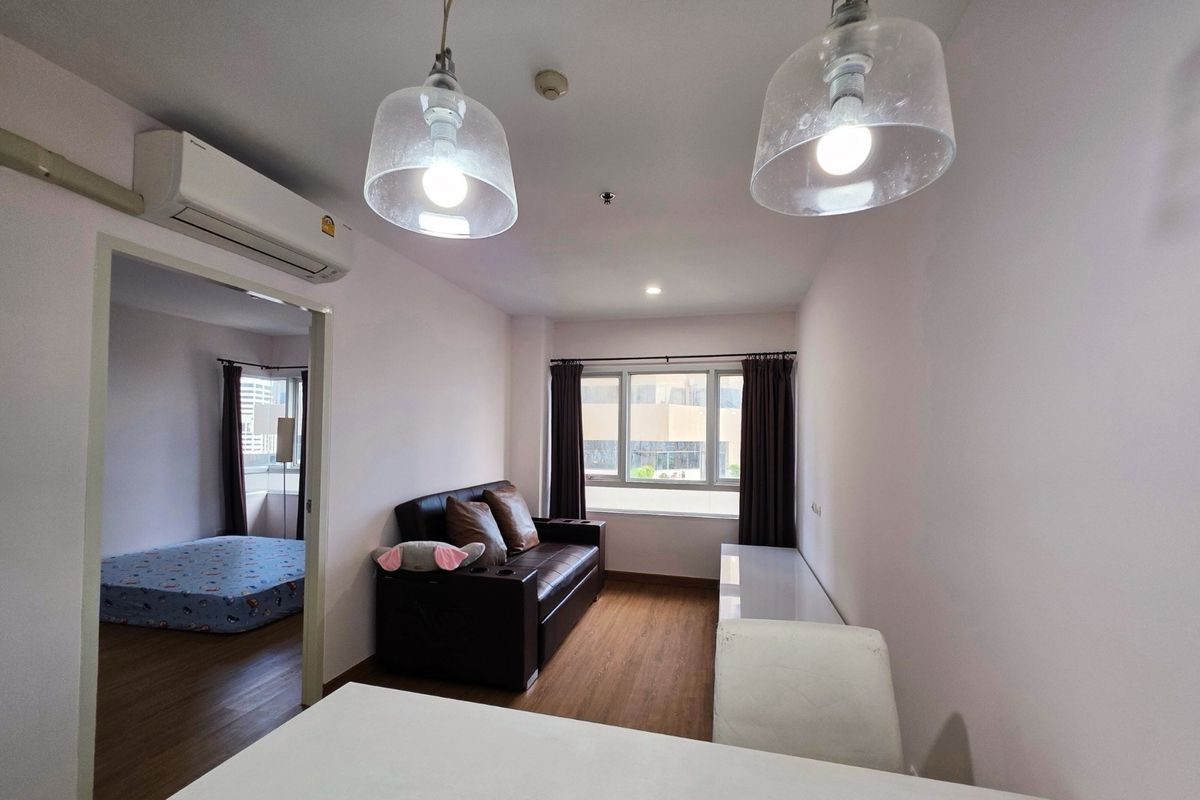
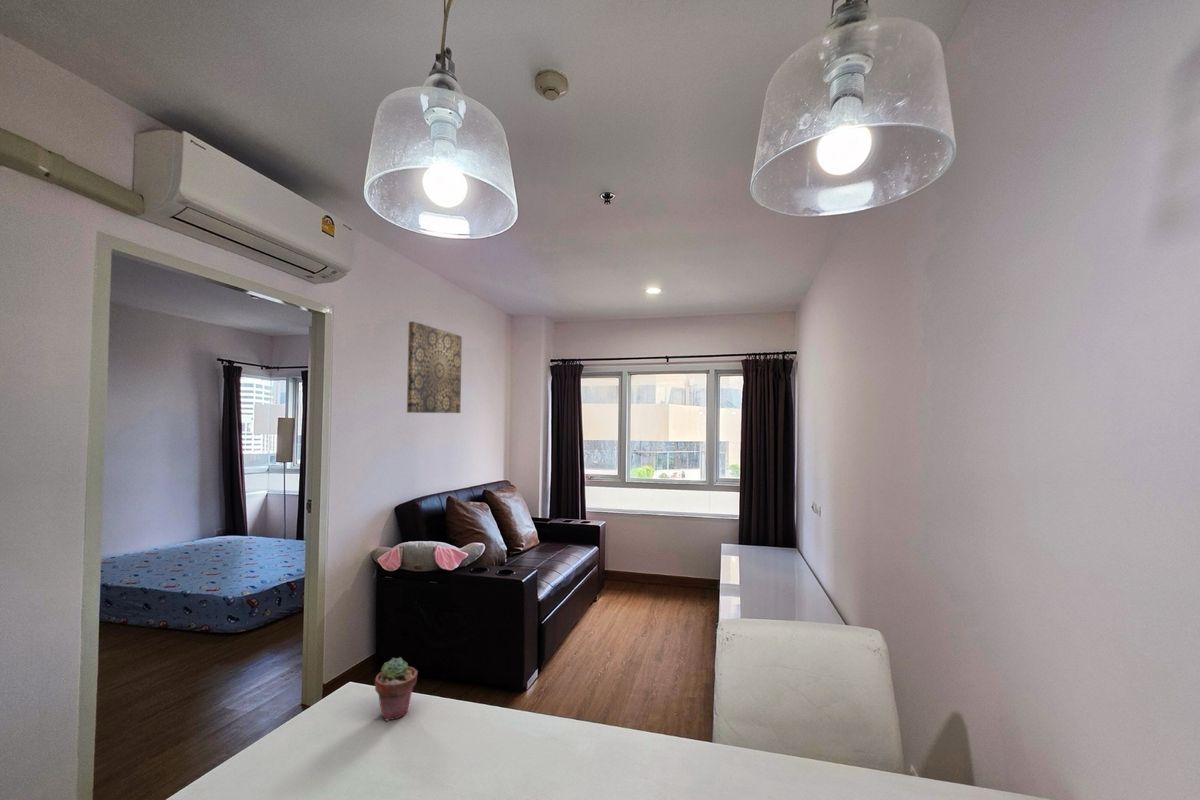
+ potted succulent (396, 685)
+ wall art (436, 371)
